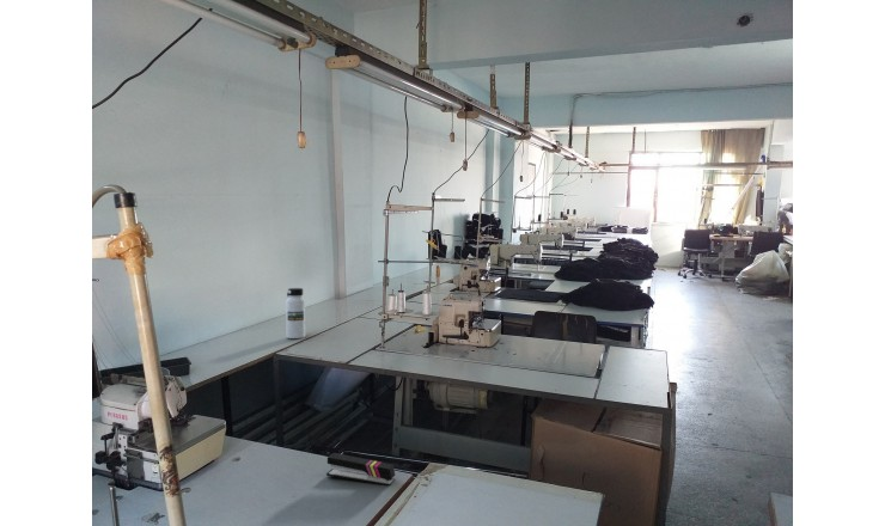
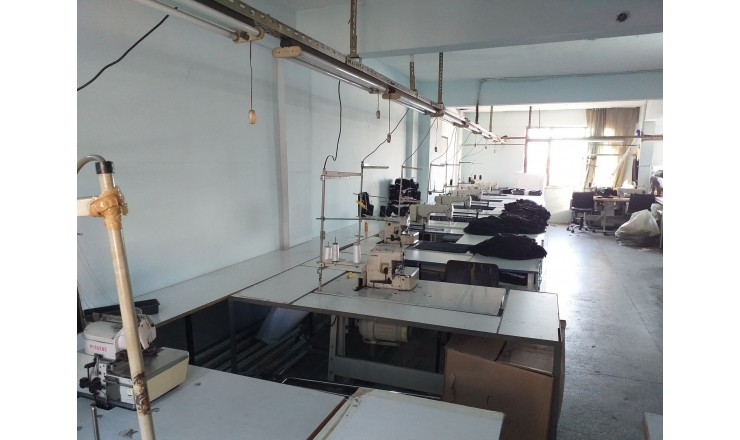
- stapler (360, 469)
- water bottle (295, 312)
